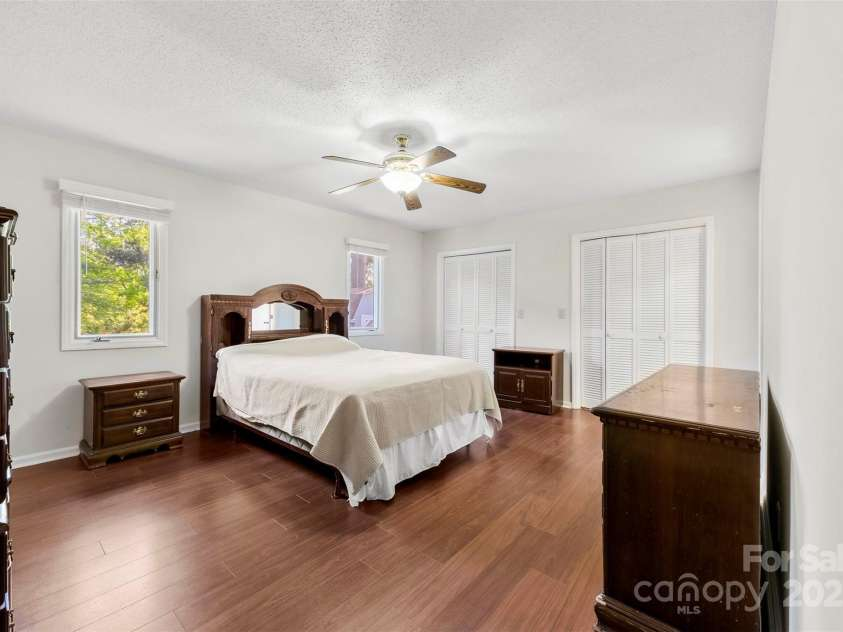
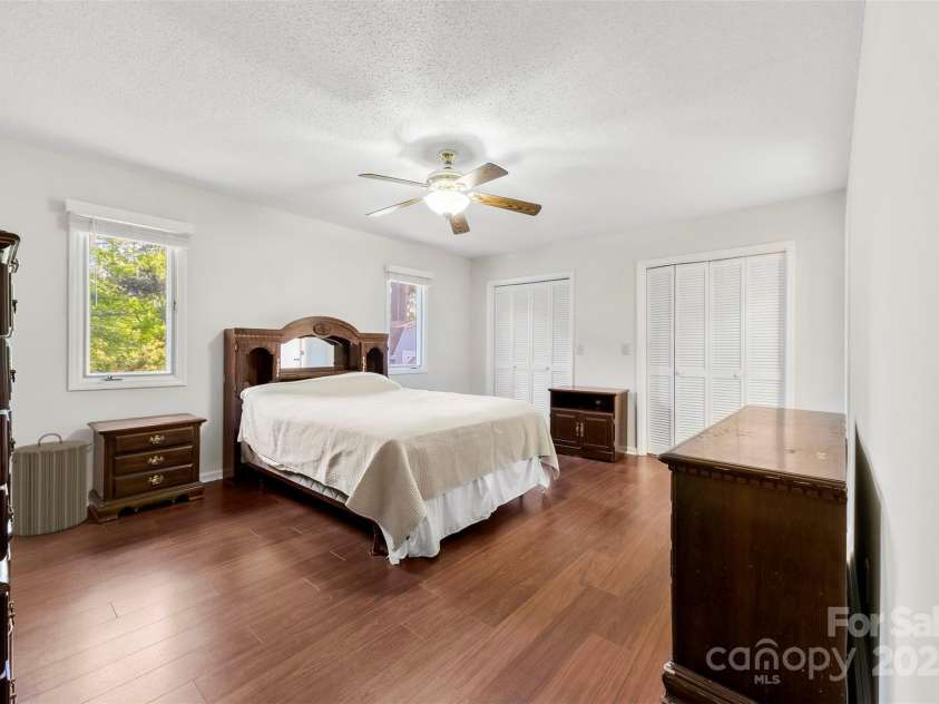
+ laundry hamper (51, 479)
